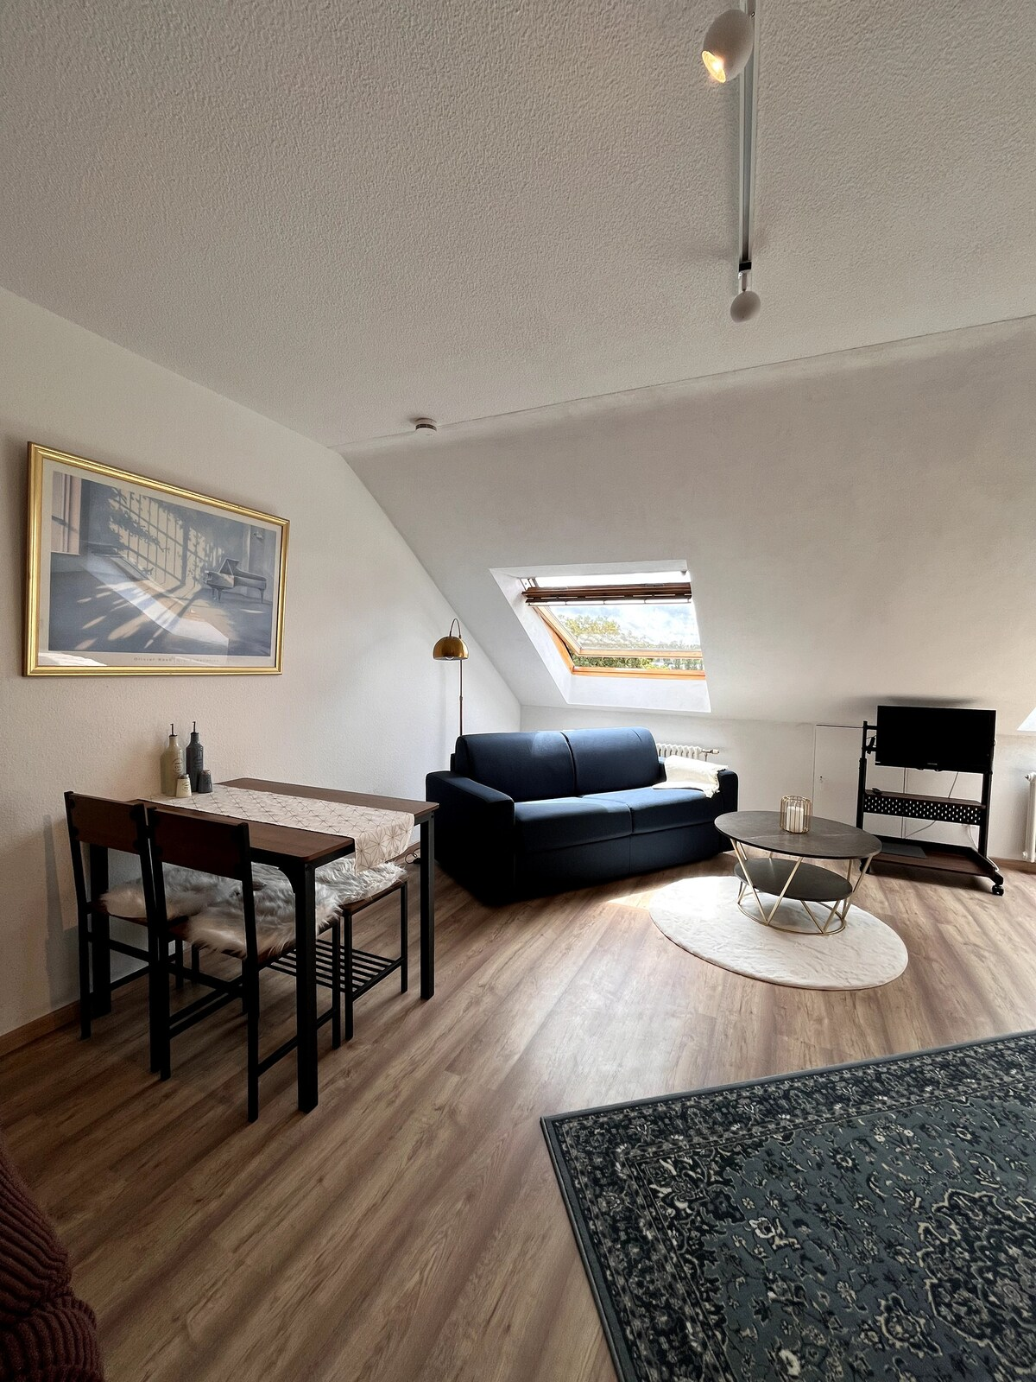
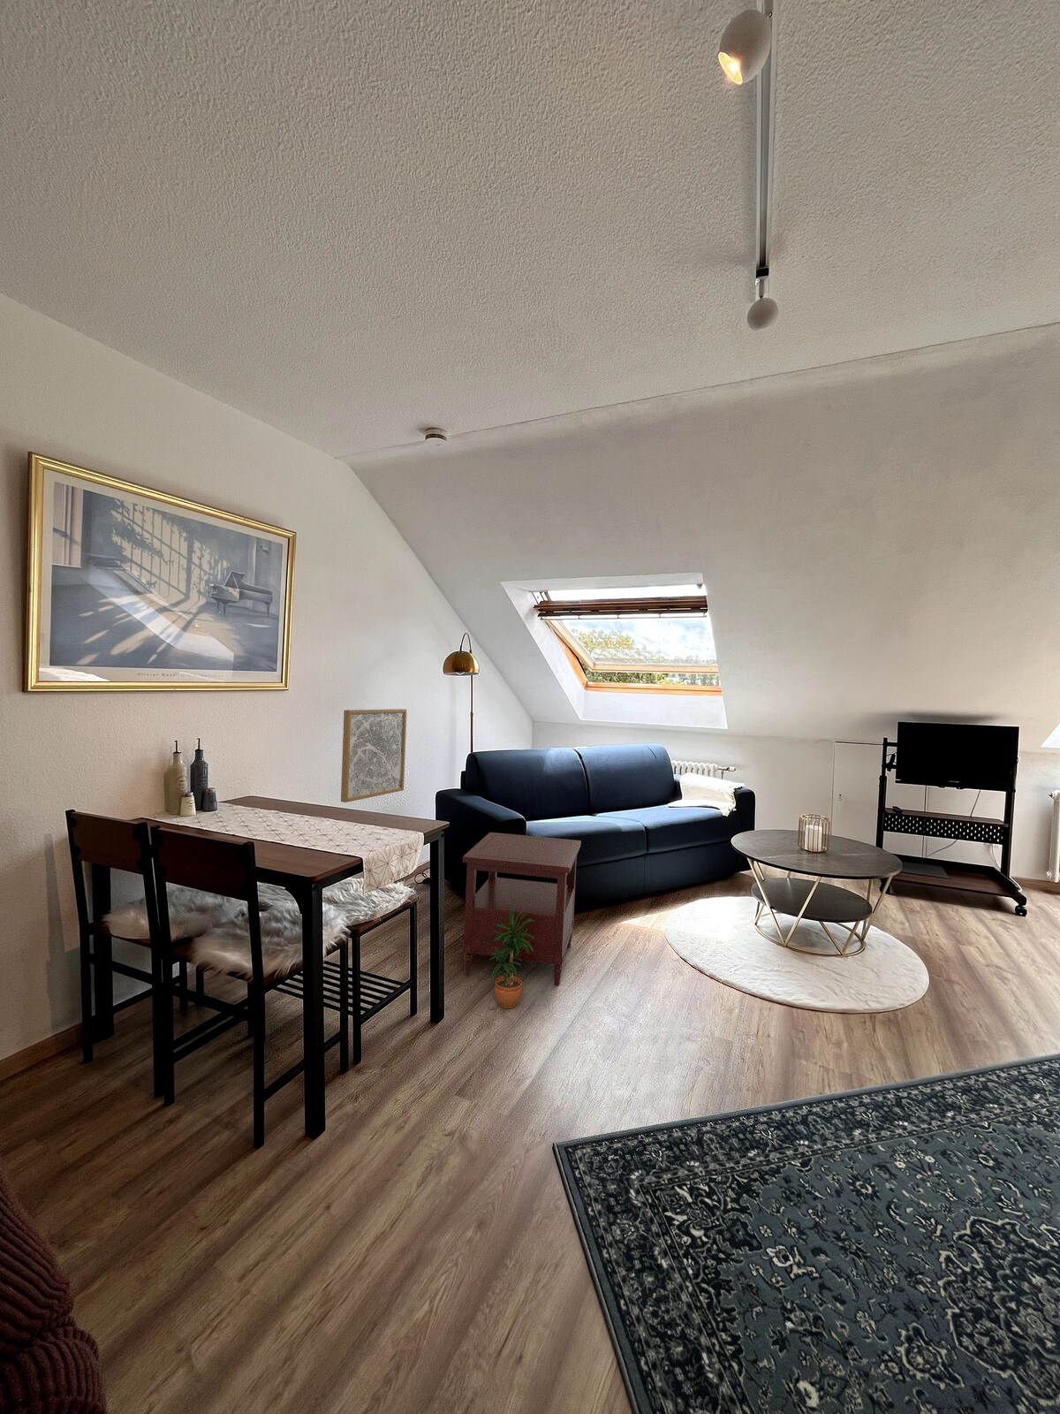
+ wall art (375, 752)
+ potted plant (511, 959)
+ side table (523, 904)
